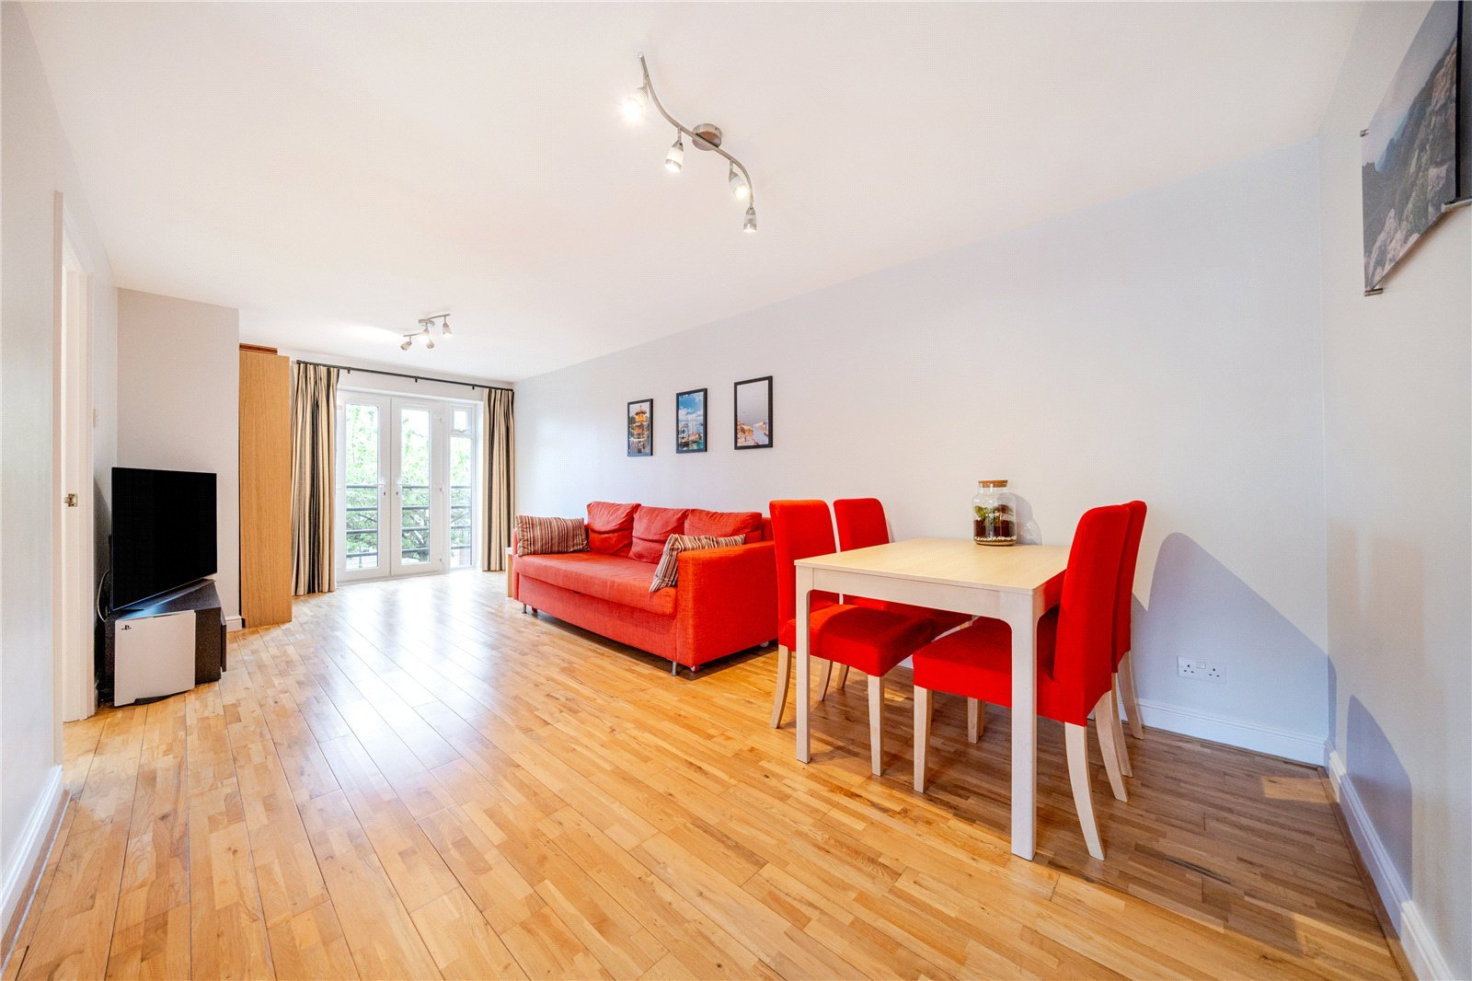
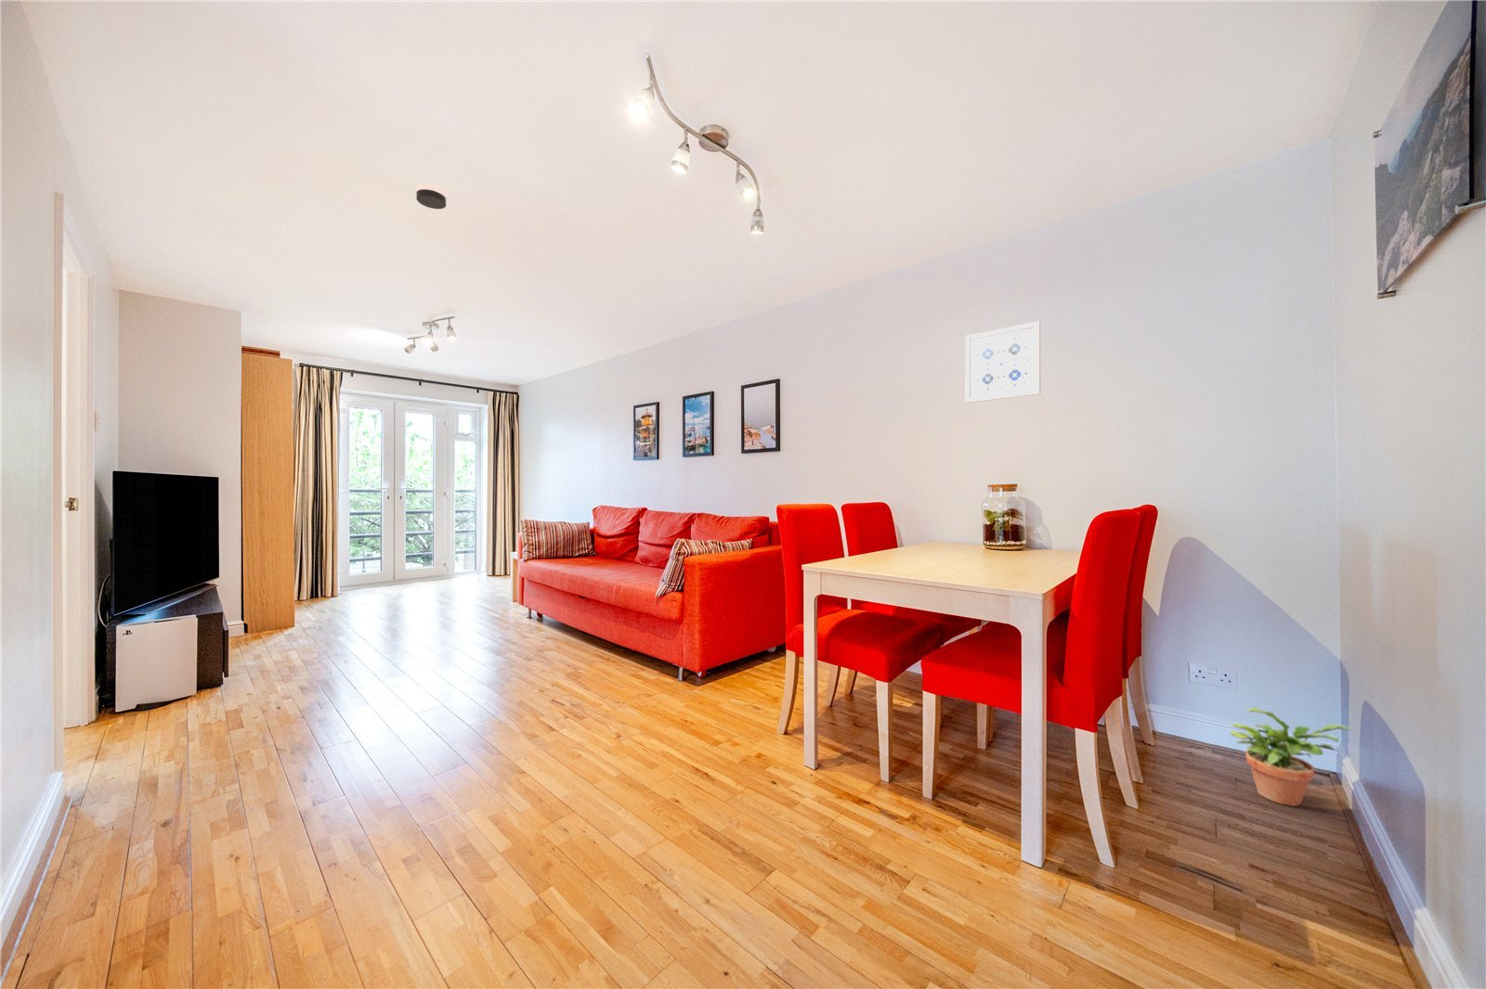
+ potted plant (1287, 753)
+ smoke detector (431, 195)
+ wall art (1001, 363)
